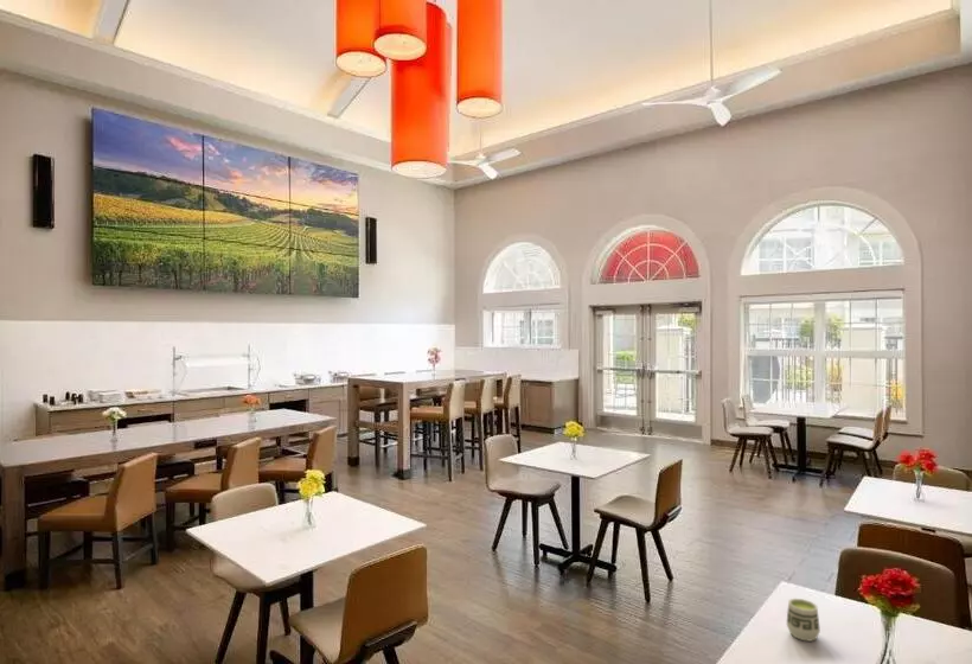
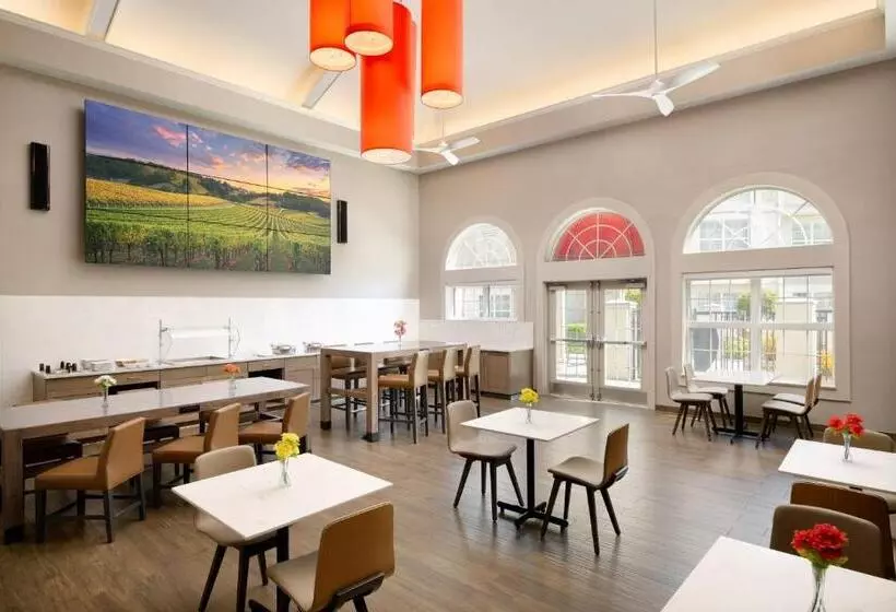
- cup (802, 619)
